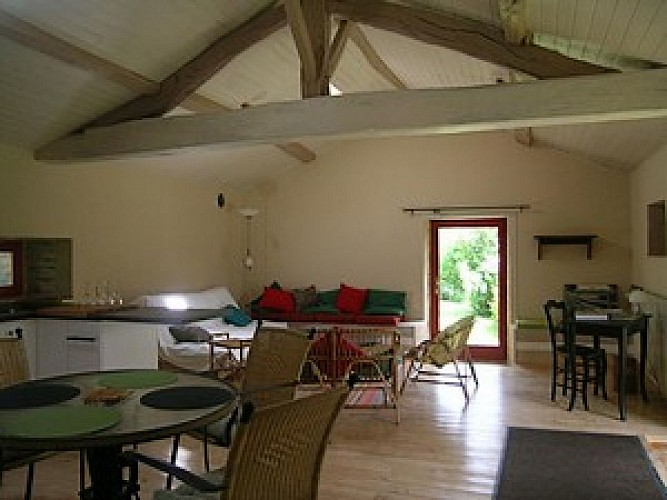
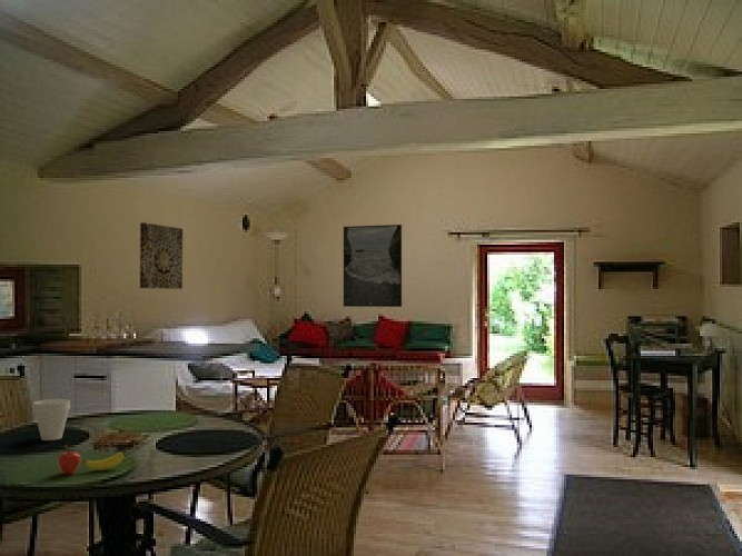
+ wall art (161, 257)
+ fruit (90, 460)
+ cup (51, 419)
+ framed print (372, 266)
